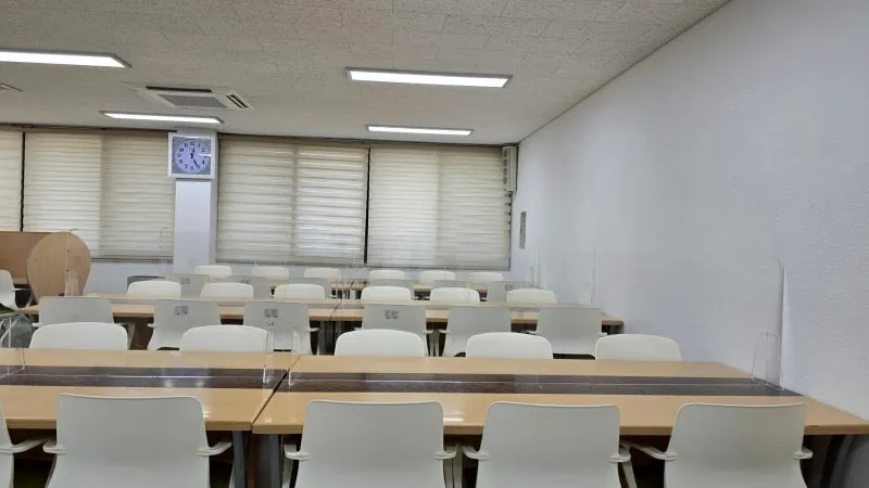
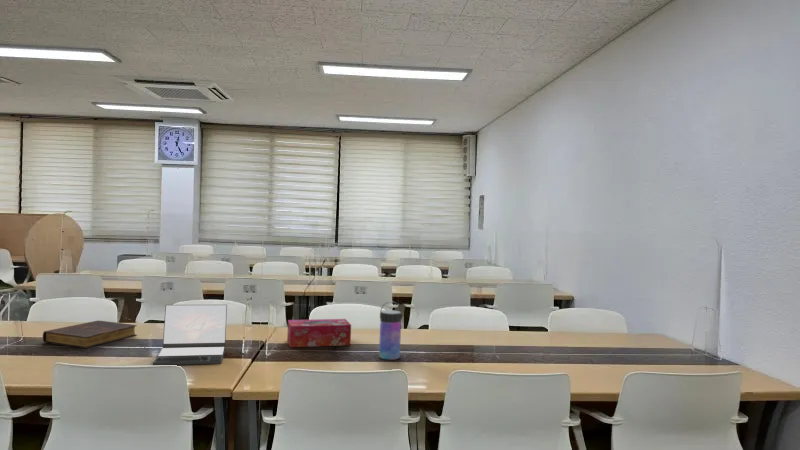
+ book (91, 333)
+ laptop (192, 333)
+ water bottle (390, 329)
+ tissue box (318, 332)
